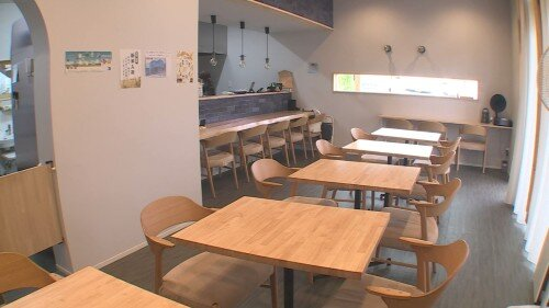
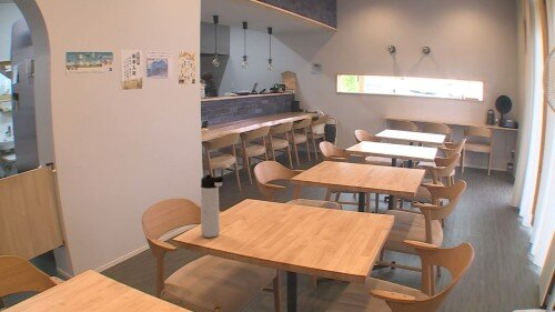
+ thermos bottle (213, 205)
